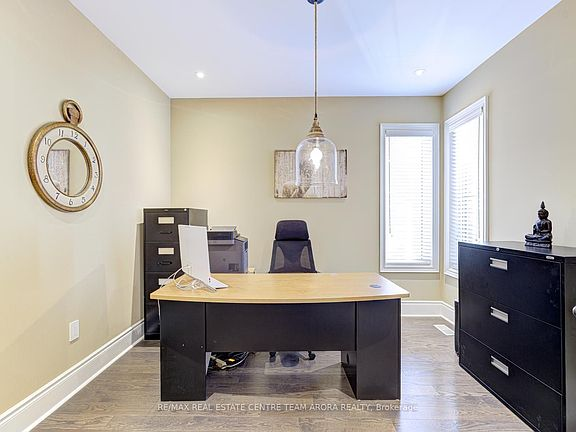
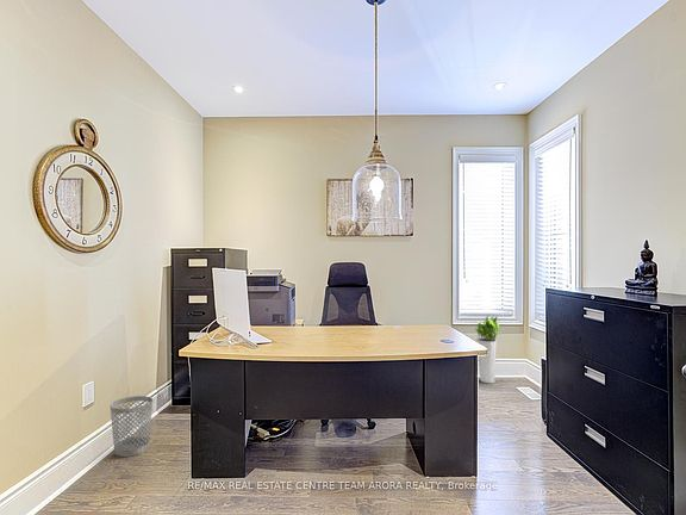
+ planter (487, 347)
+ wastebasket (131, 424)
